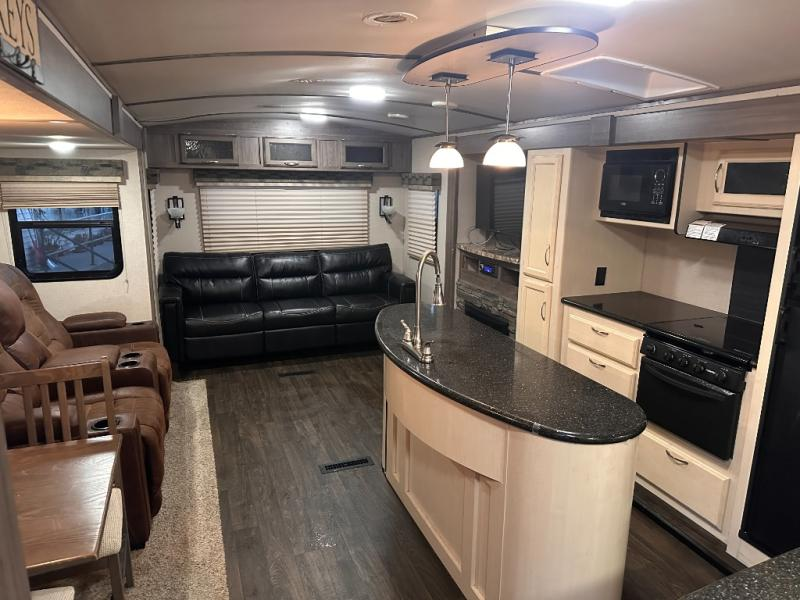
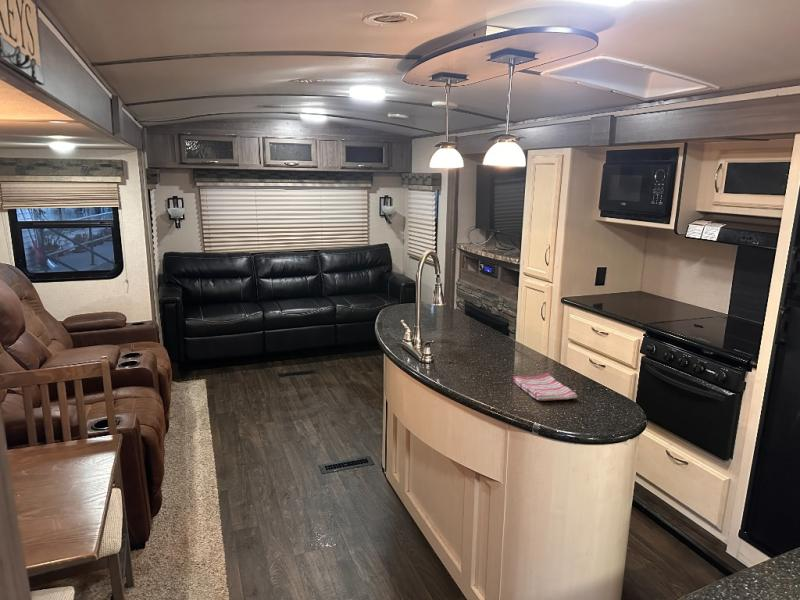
+ dish towel (543, 386)
